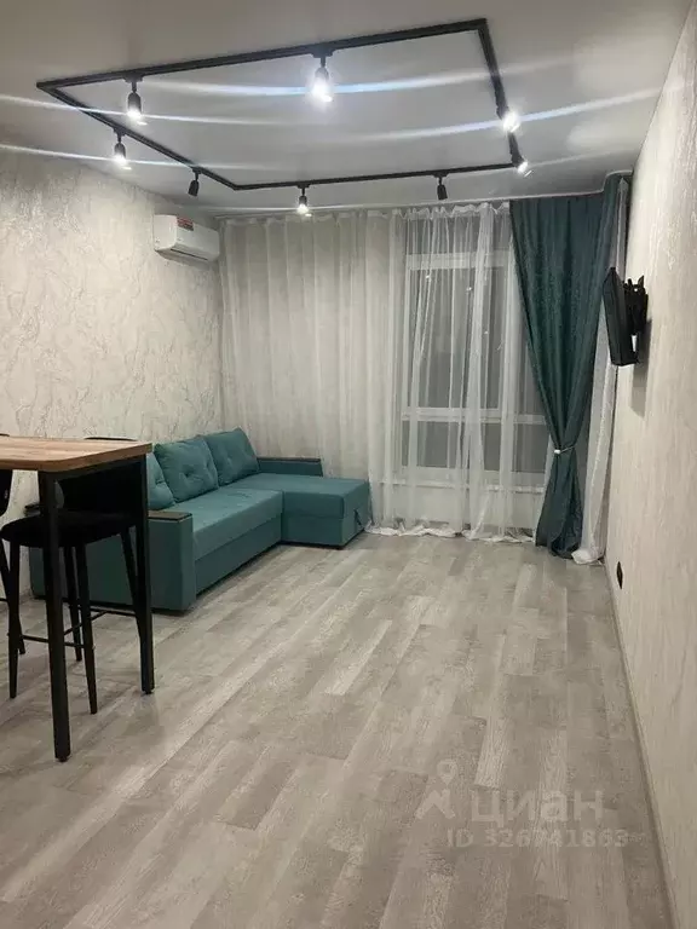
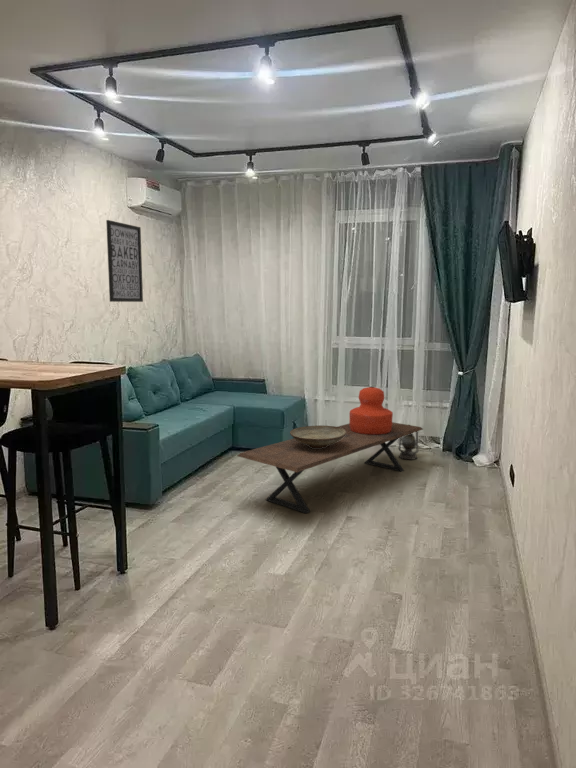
+ coffee table (337, 458)
+ decorative bowl (318, 438)
+ wall art (125, 263)
+ lantern (408, 440)
+ vase (371, 408)
